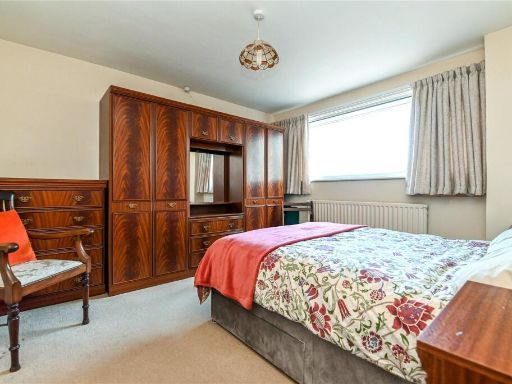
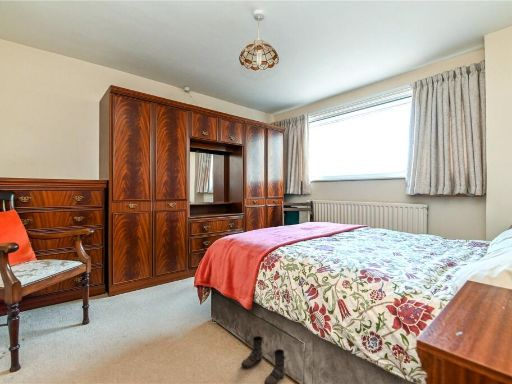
+ boots (261, 359)
